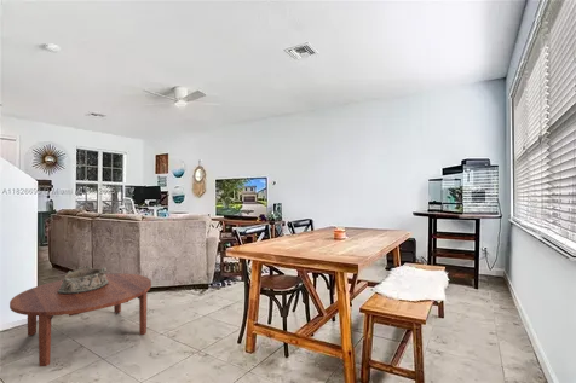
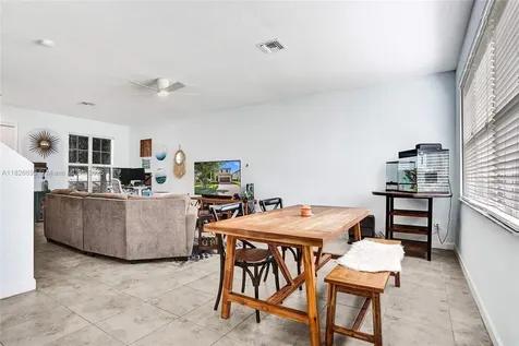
- coffee table (87, 311)
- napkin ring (85, 278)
